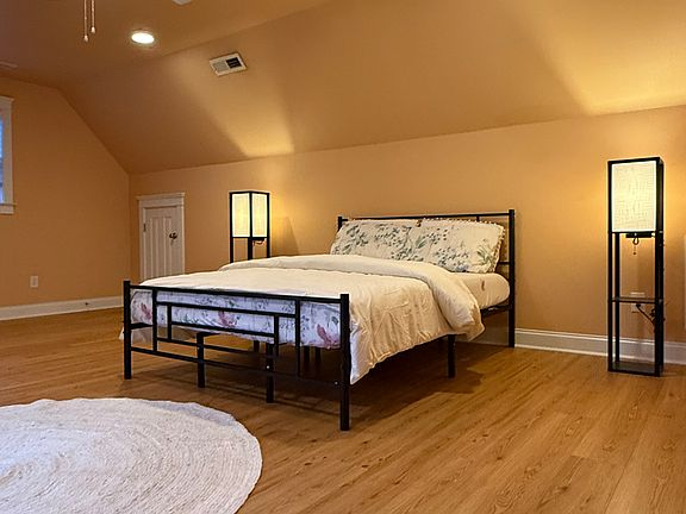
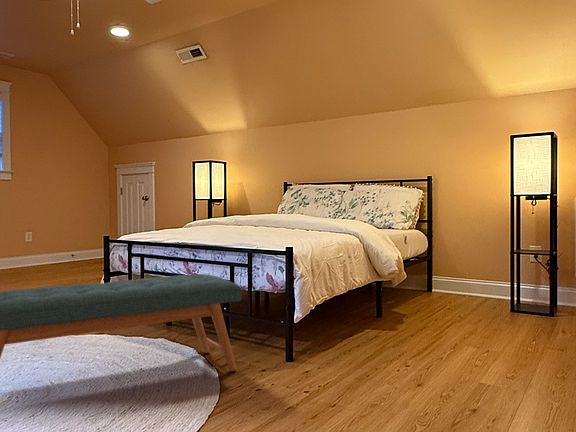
+ bench (111, 329)
